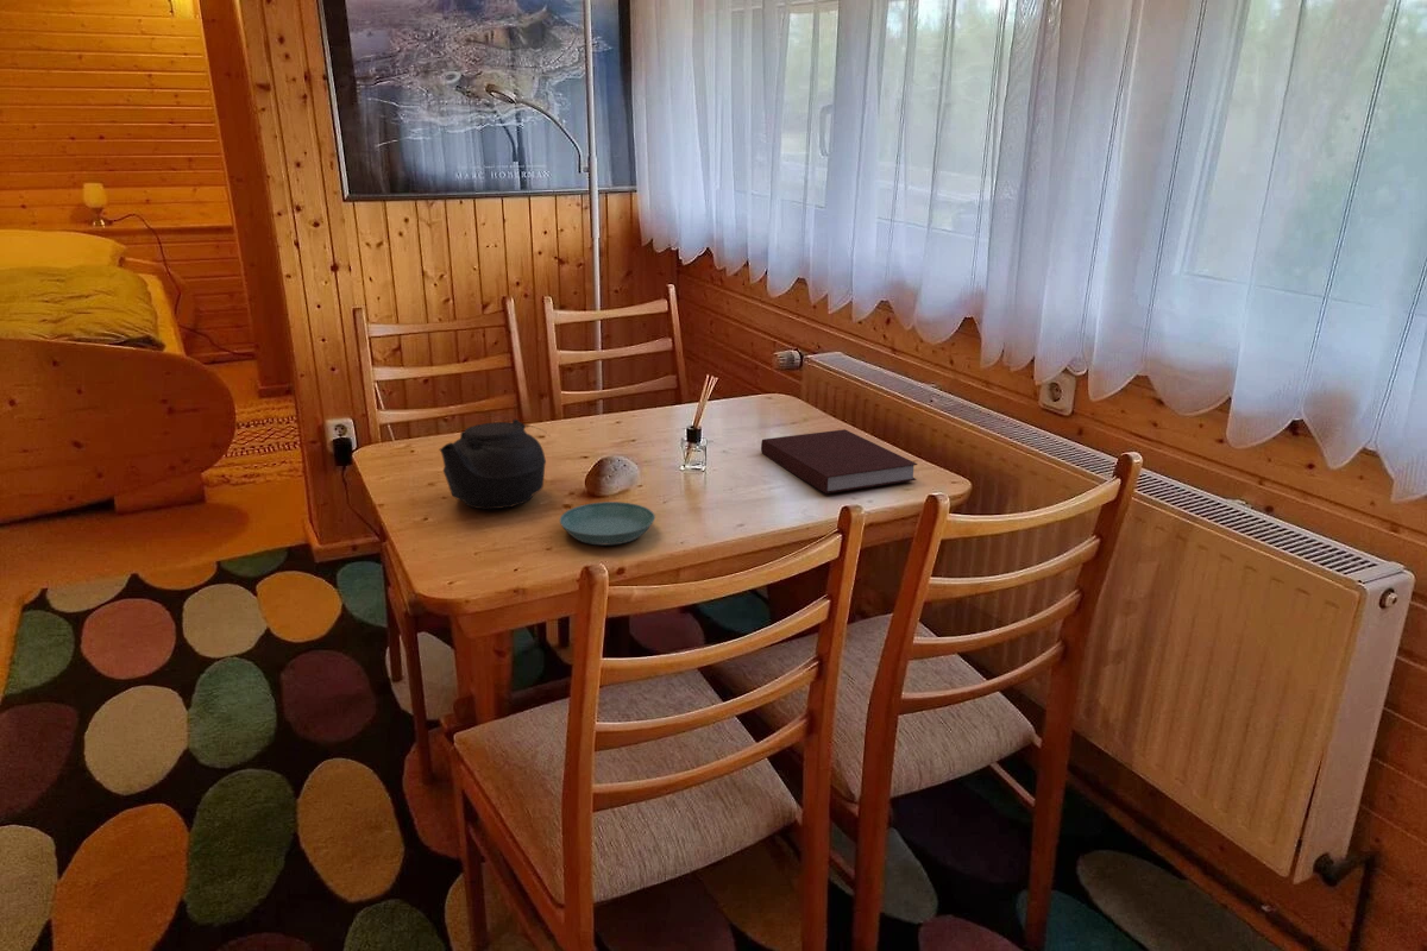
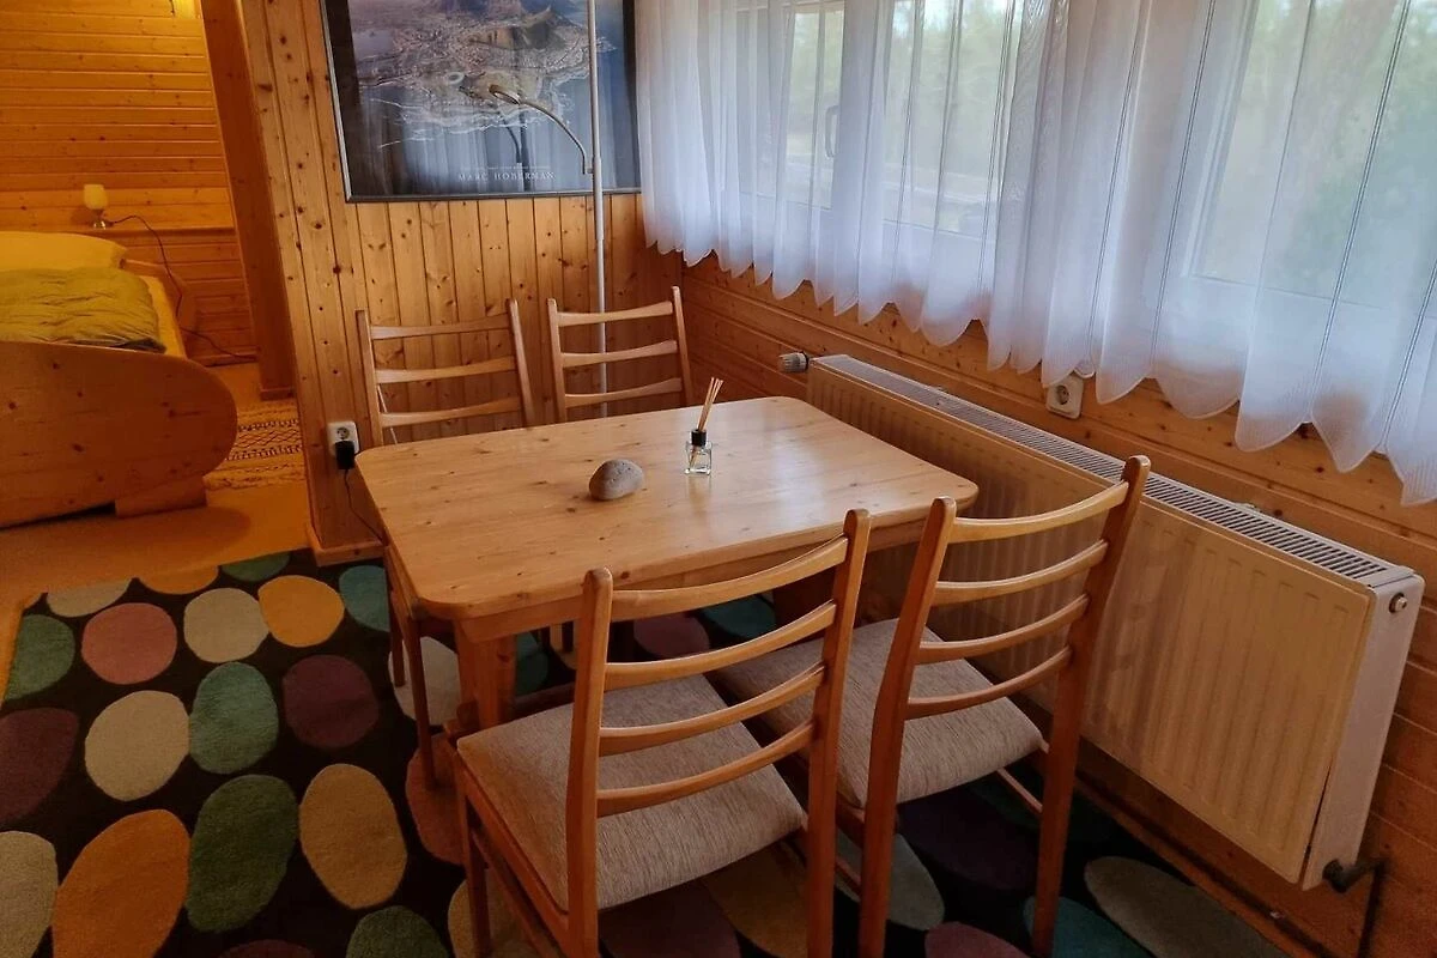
- teapot (489, 467)
- saucer (608, 524)
- notebook (835, 459)
